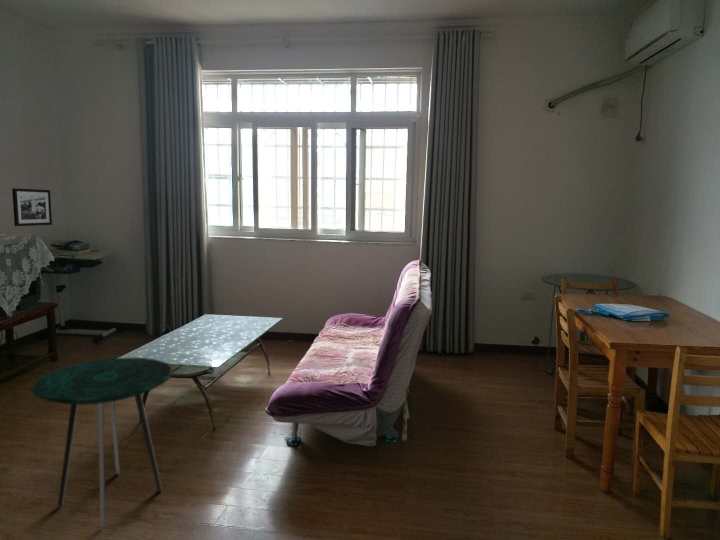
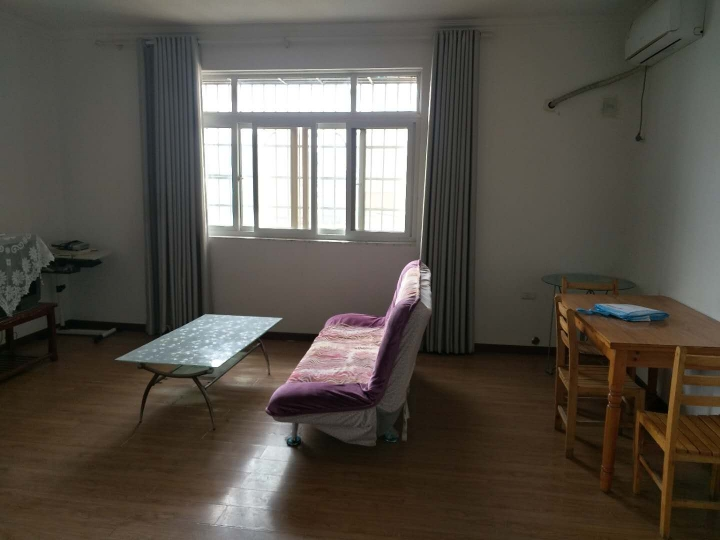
- side table (113, 438)
- picture frame (33, 207)
